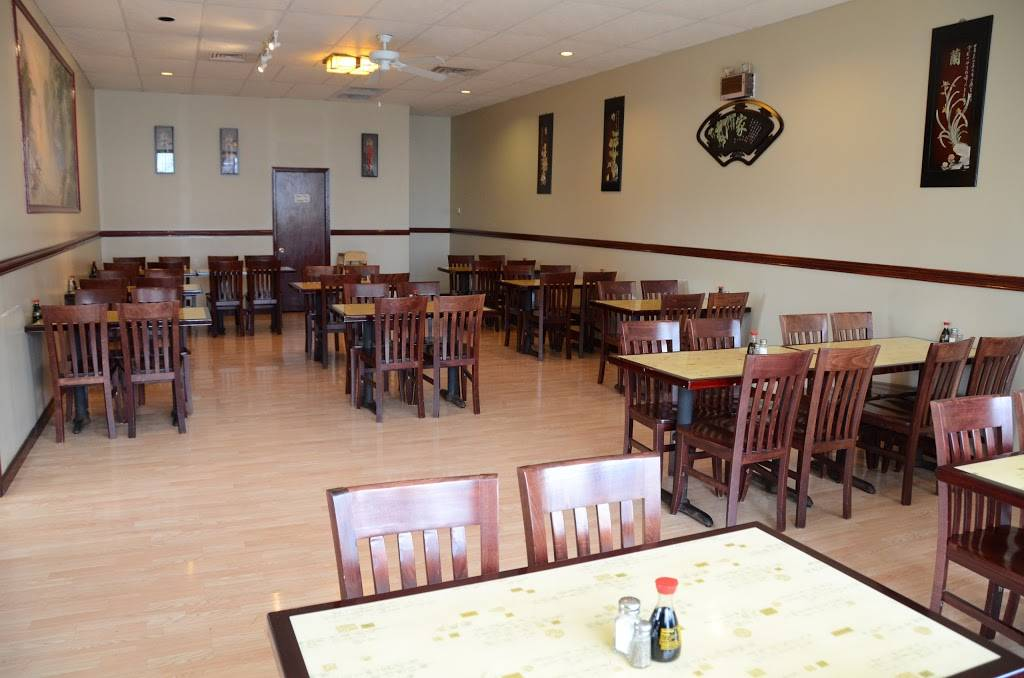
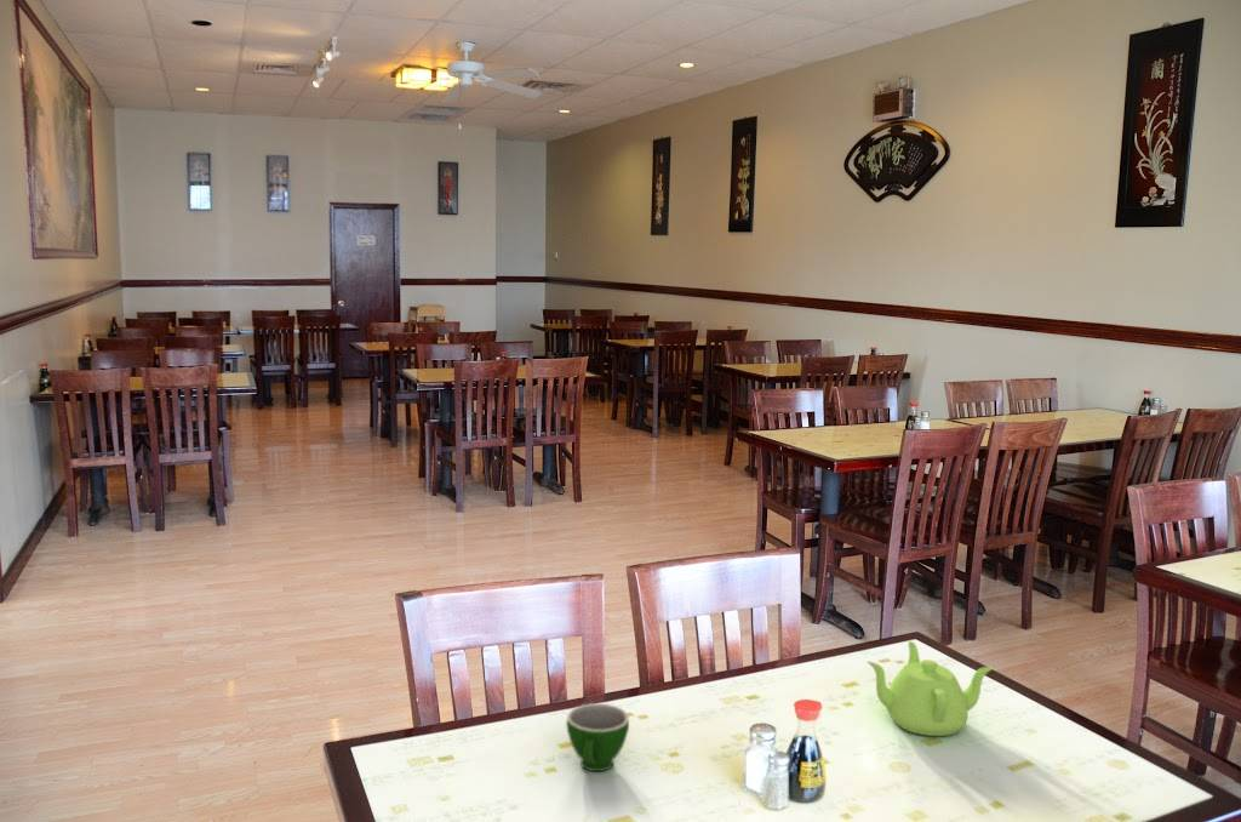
+ teacup (595, 742)
+ teapot (927, 690)
